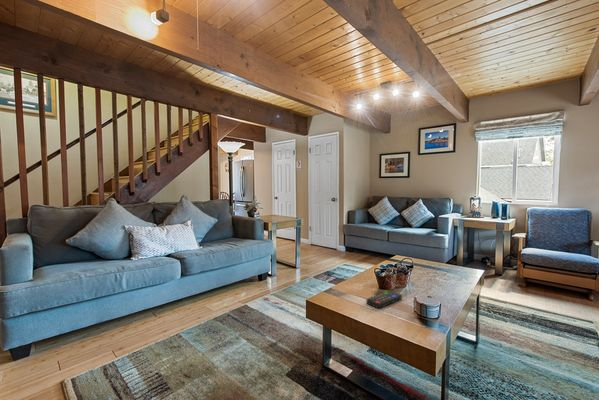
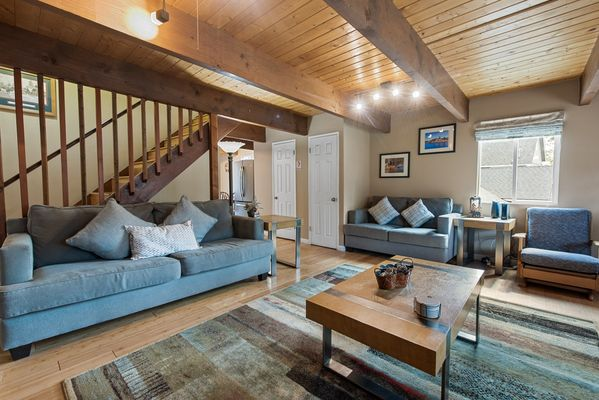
- remote control (384, 298)
